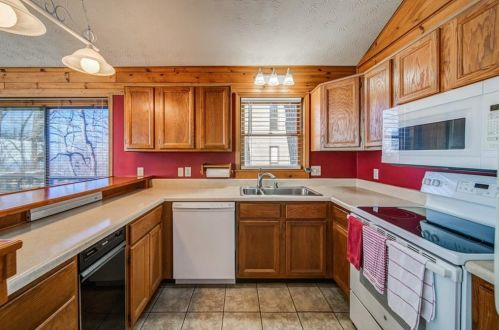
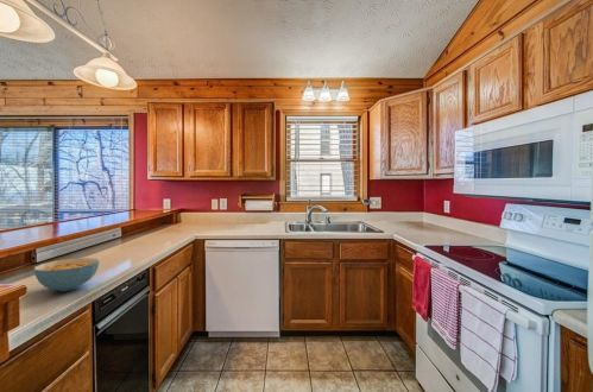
+ cereal bowl (68, 276)
